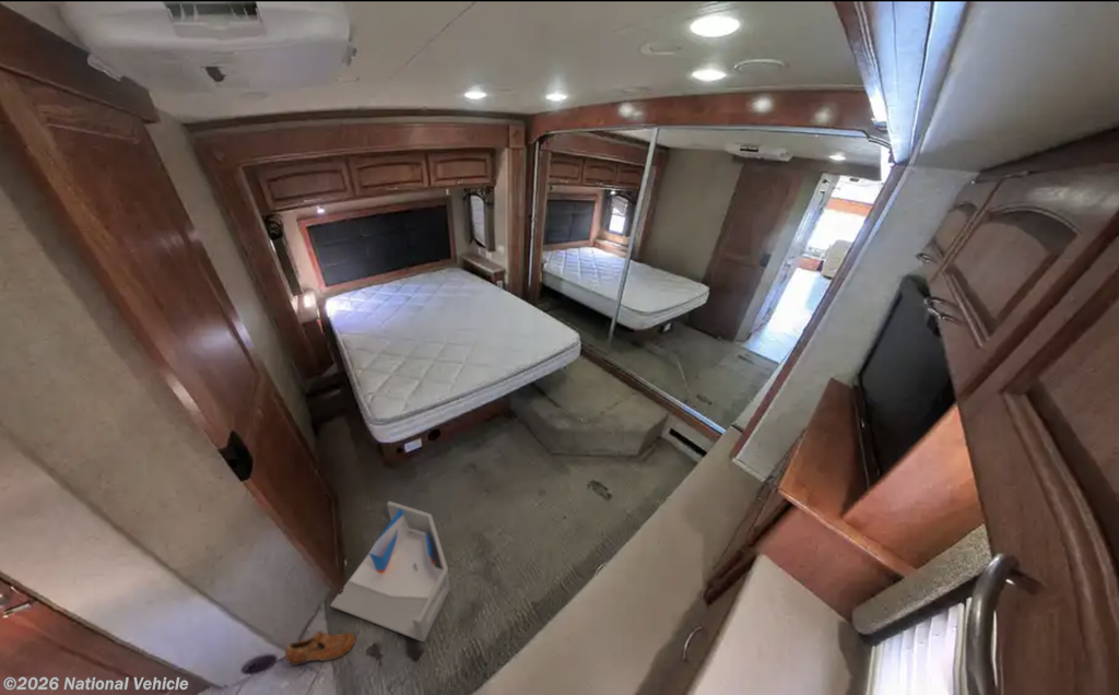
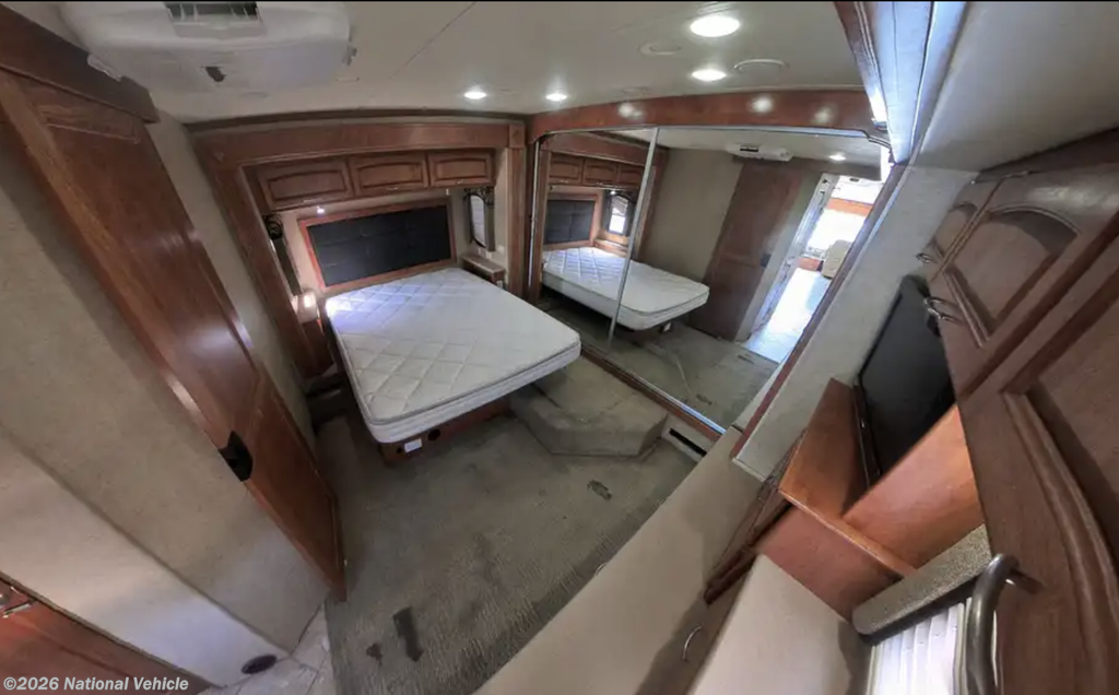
- storage bin (404, 564)
- shoe (320, 644)
